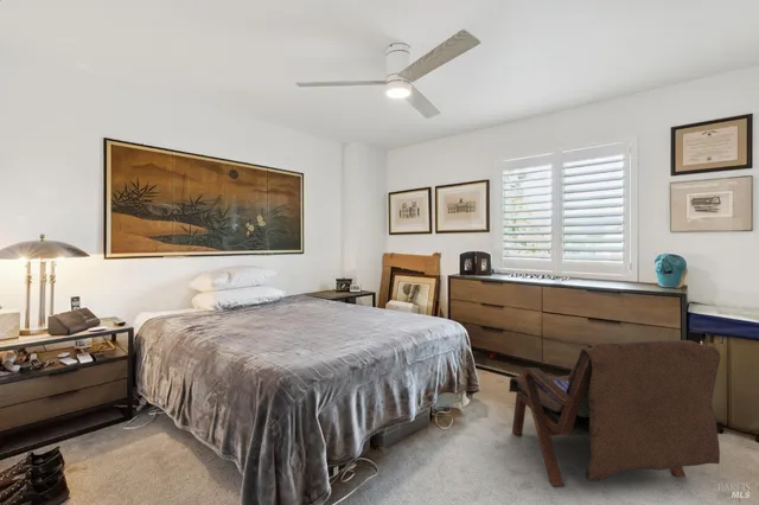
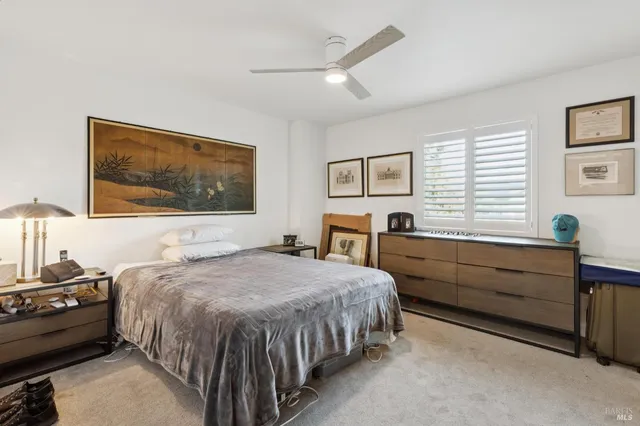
- armchair (593, 391)
